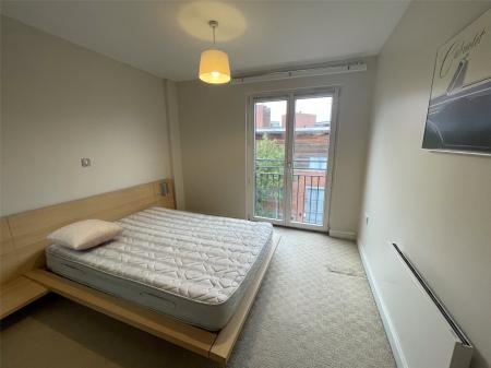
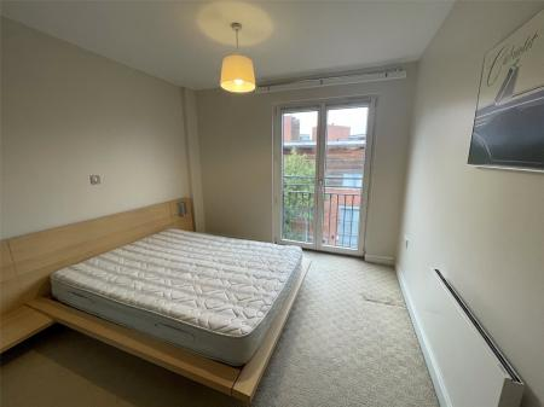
- pillow (87, 233)
